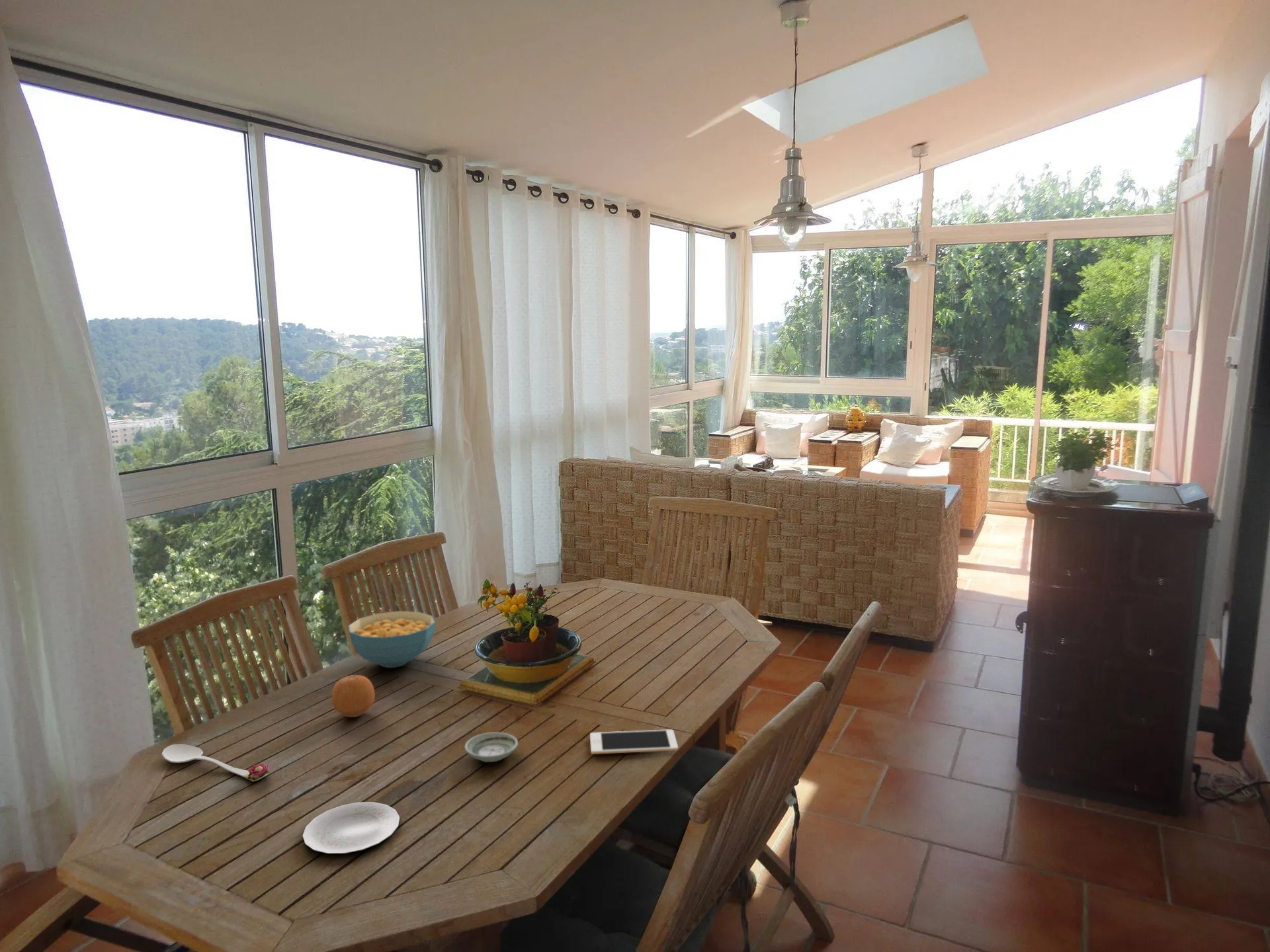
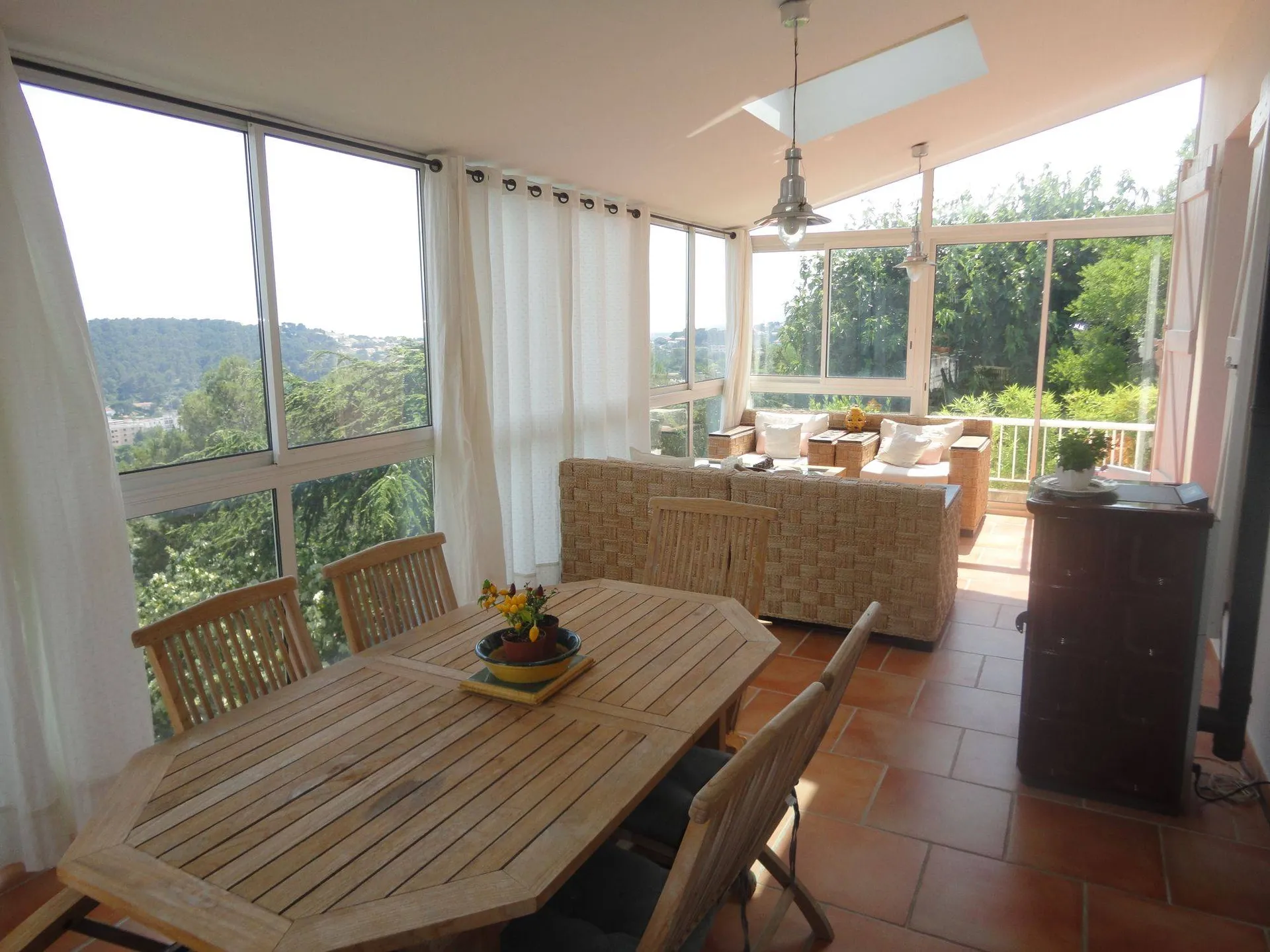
- cereal bowl (393, 643)
- spoon (215, 760)
- cell phone (633, 741)
- saucer (491, 749)
- plate (359, 802)
- fruit (353, 695)
